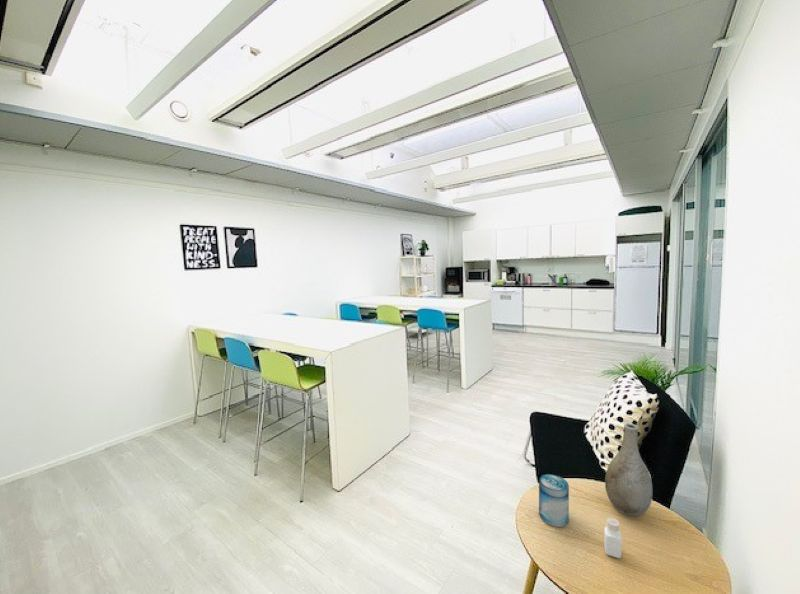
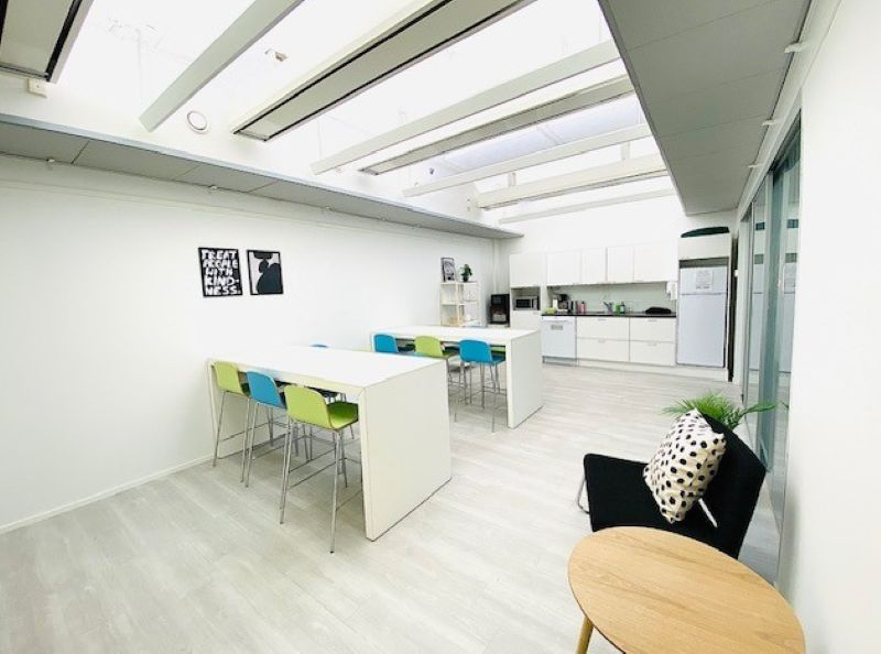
- beverage can (553, 499)
- pepper shaker (612, 537)
- vase (628, 467)
